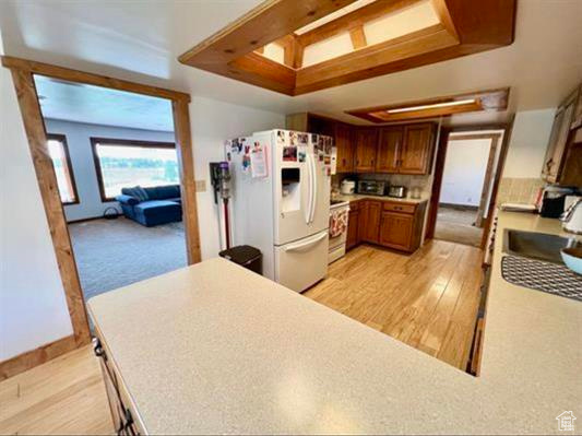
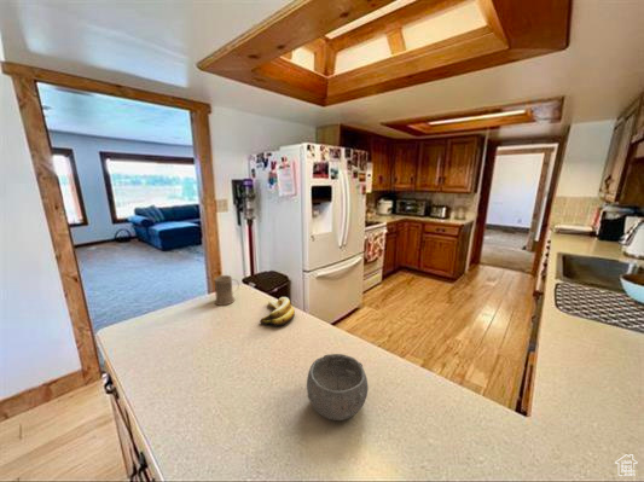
+ banana (274, 307)
+ mug (226, 289)
+ bowl (336, 387)
